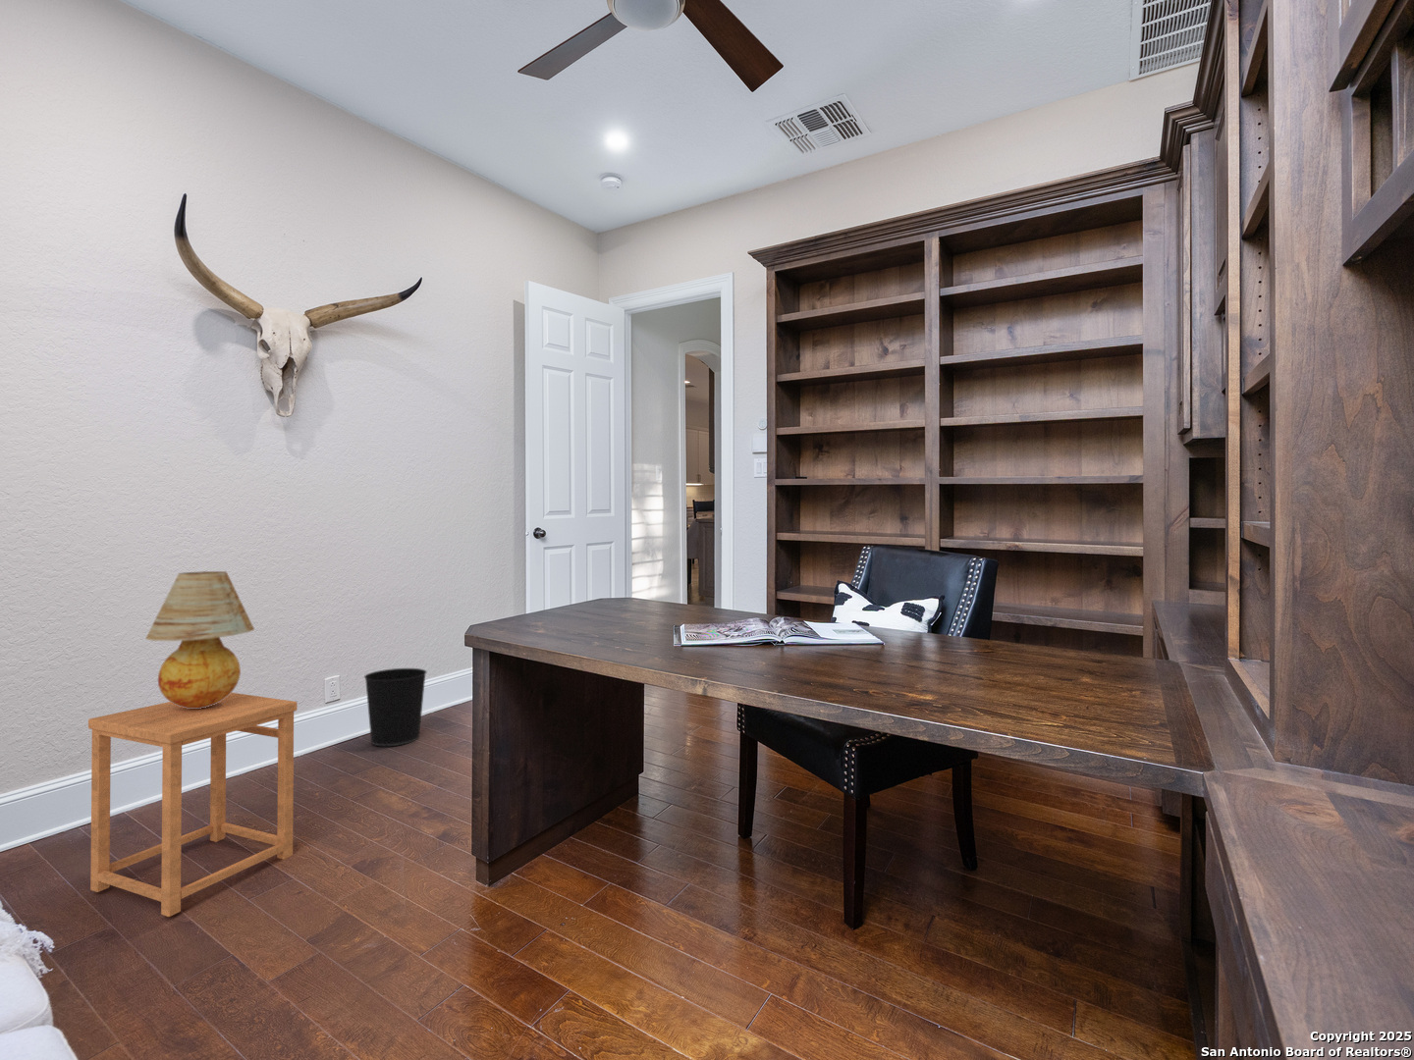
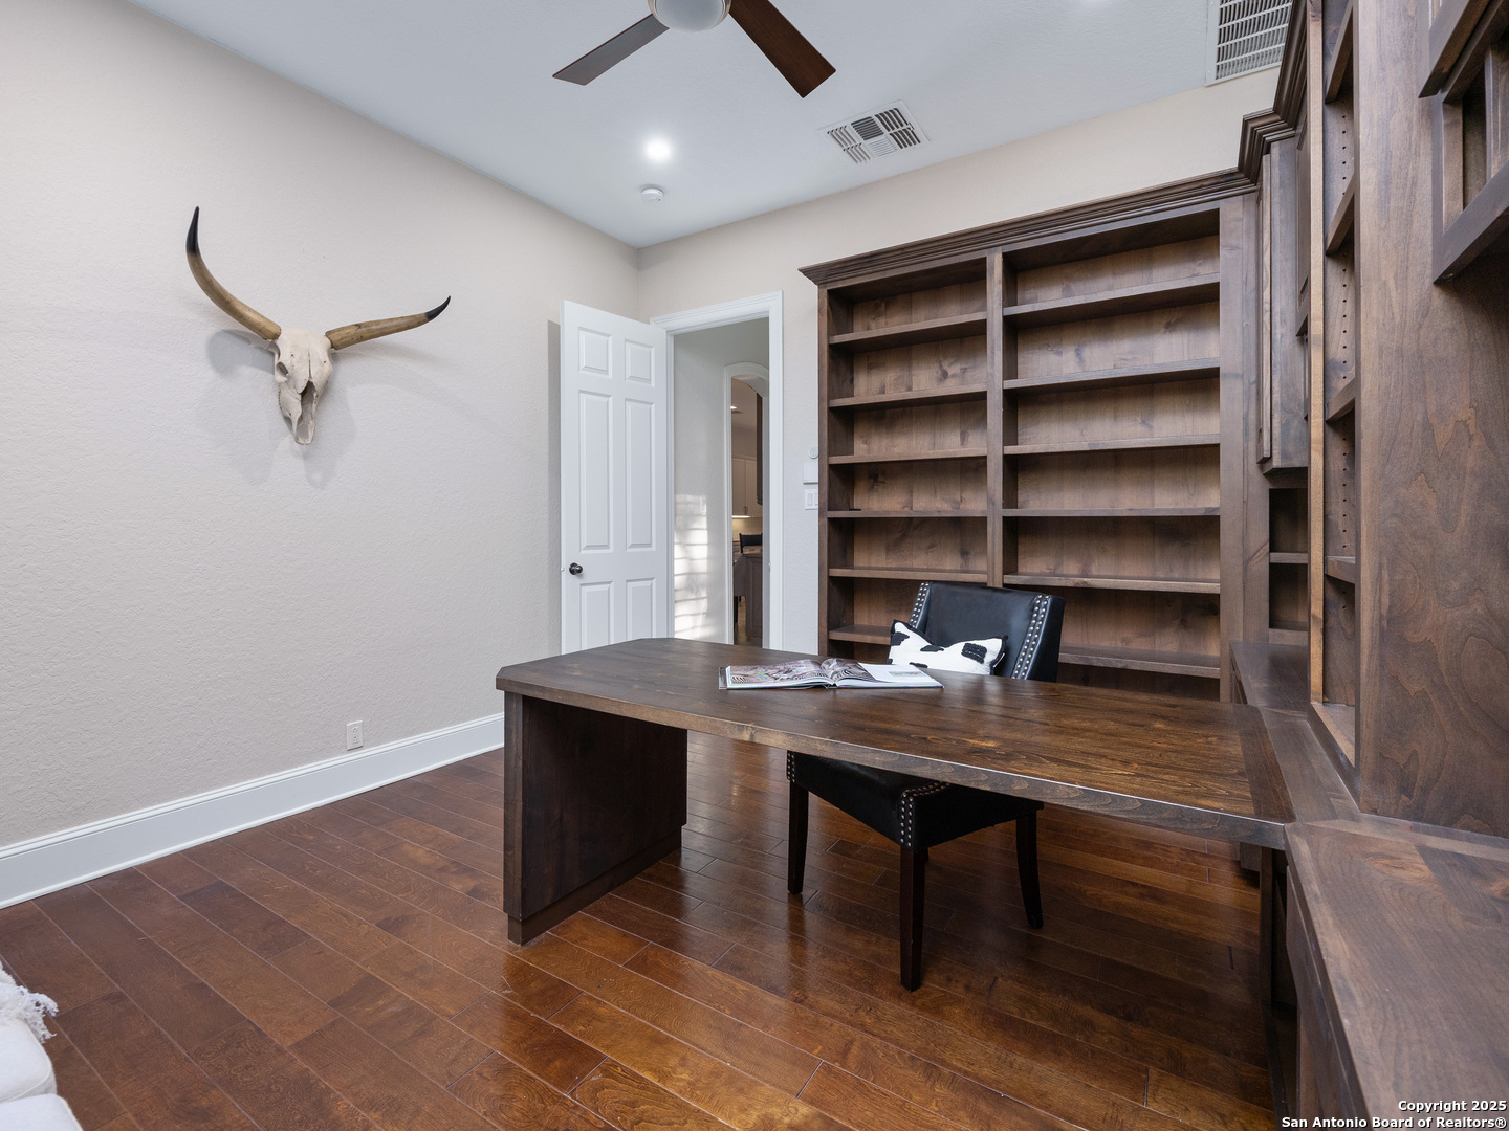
- table lamp (203, 639)
- side table (210, 791)
- wastebasket (395, 706)
